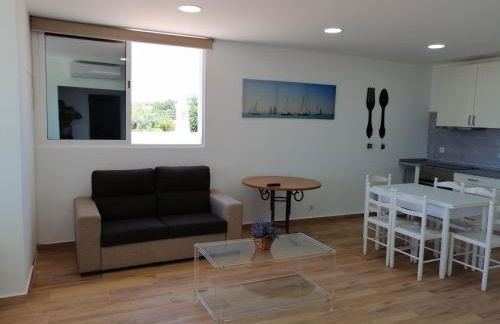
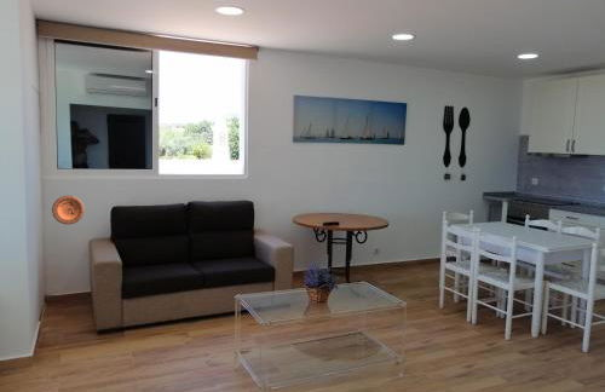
+ decorative plate (68, 209)
